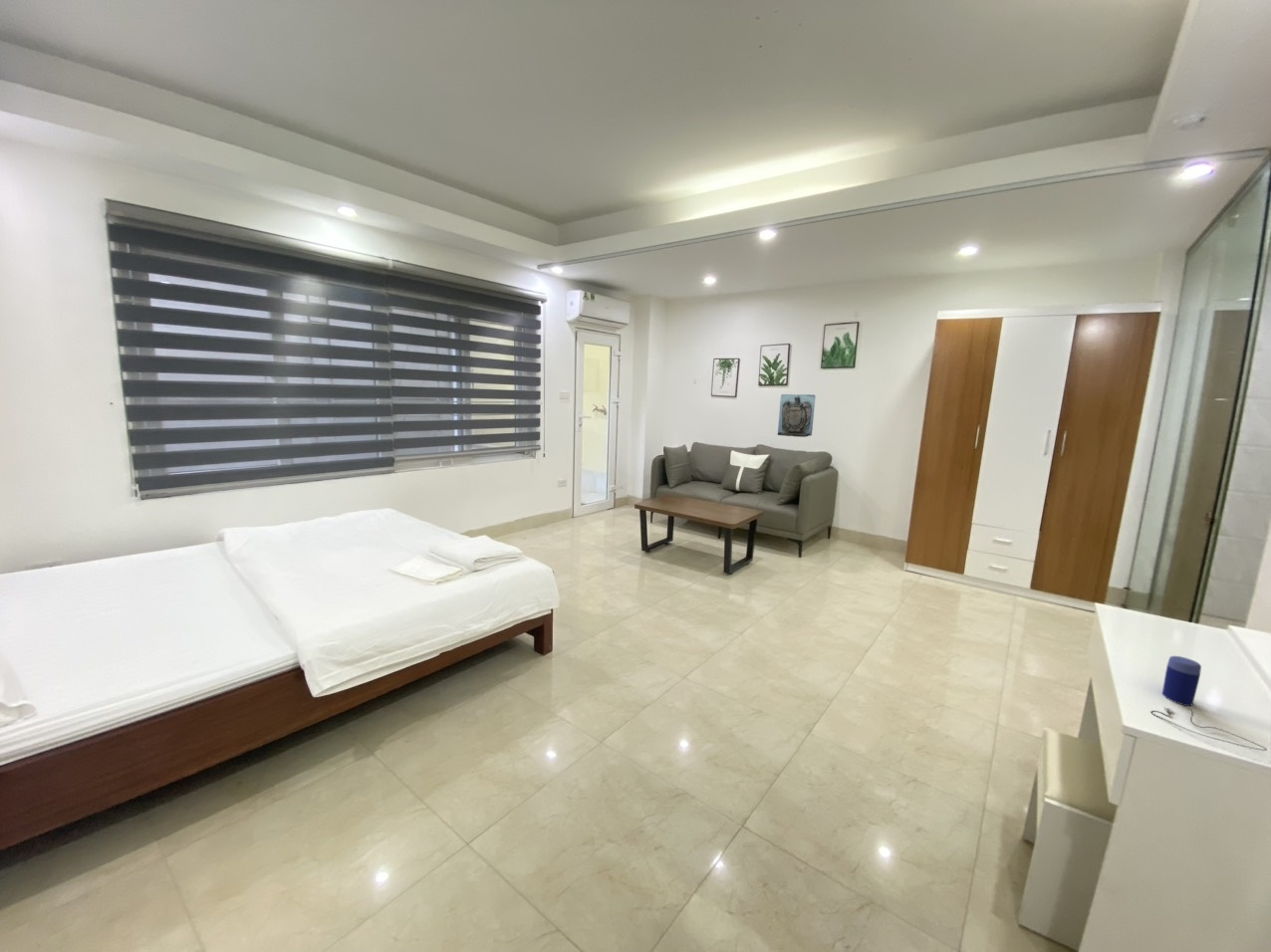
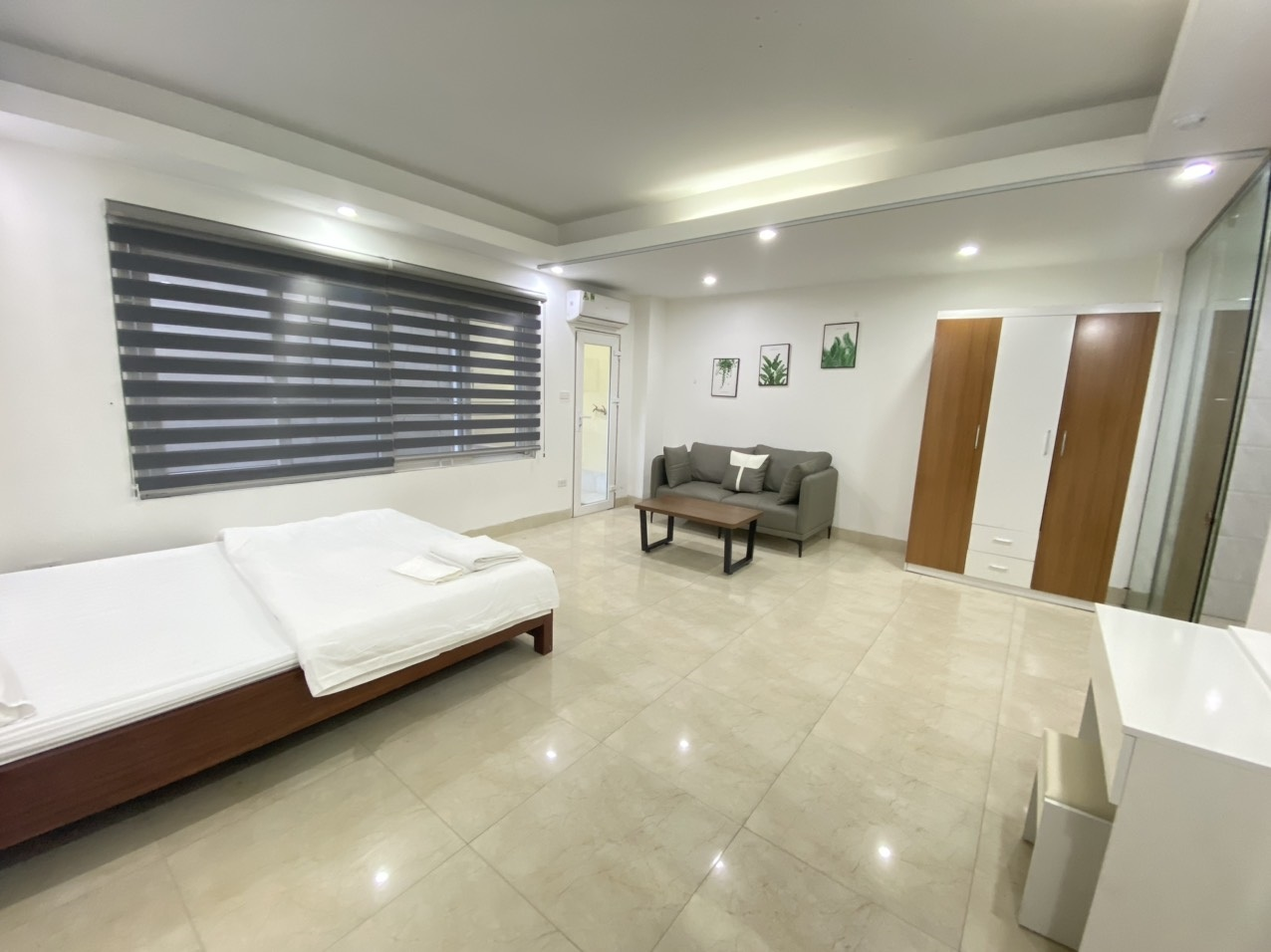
- speaker (1194, 696)
- wall sculpture (795, 415)
